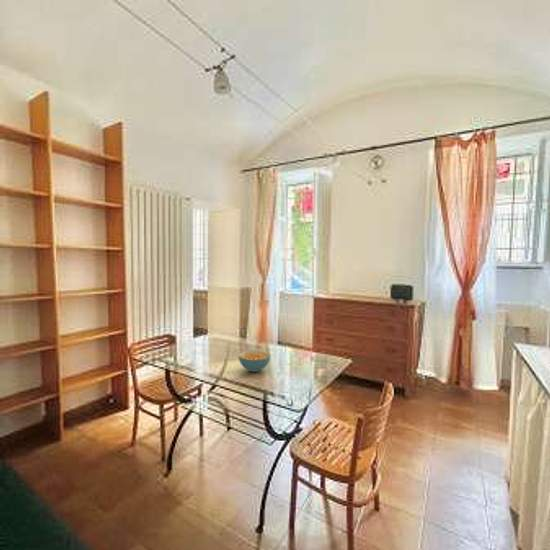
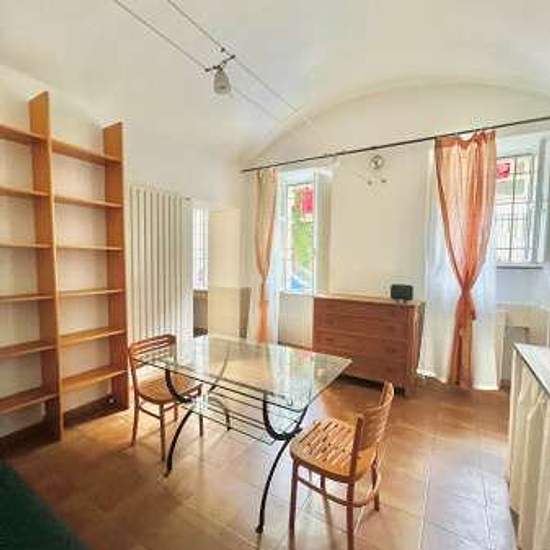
- cereal bowl (254, 362)
